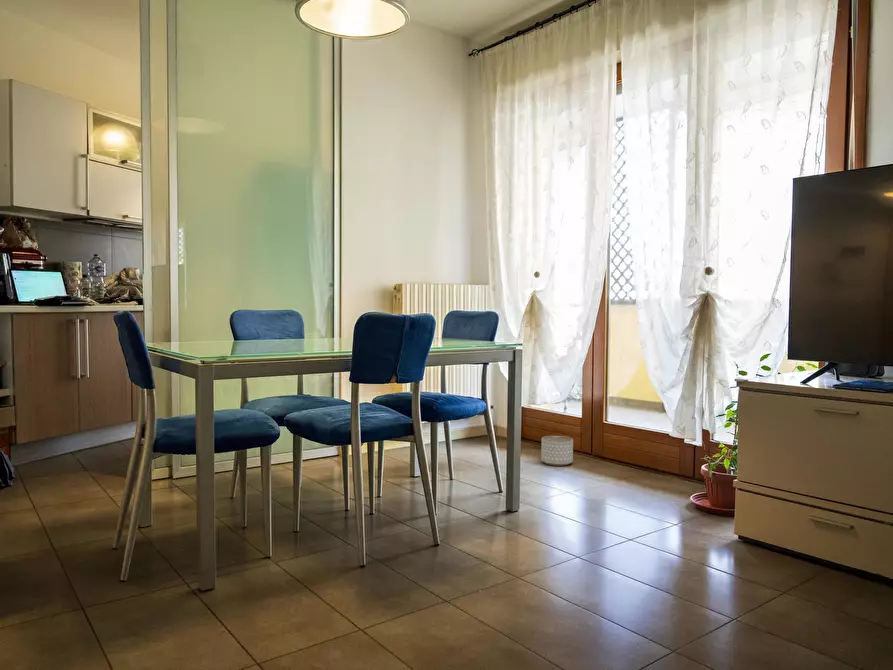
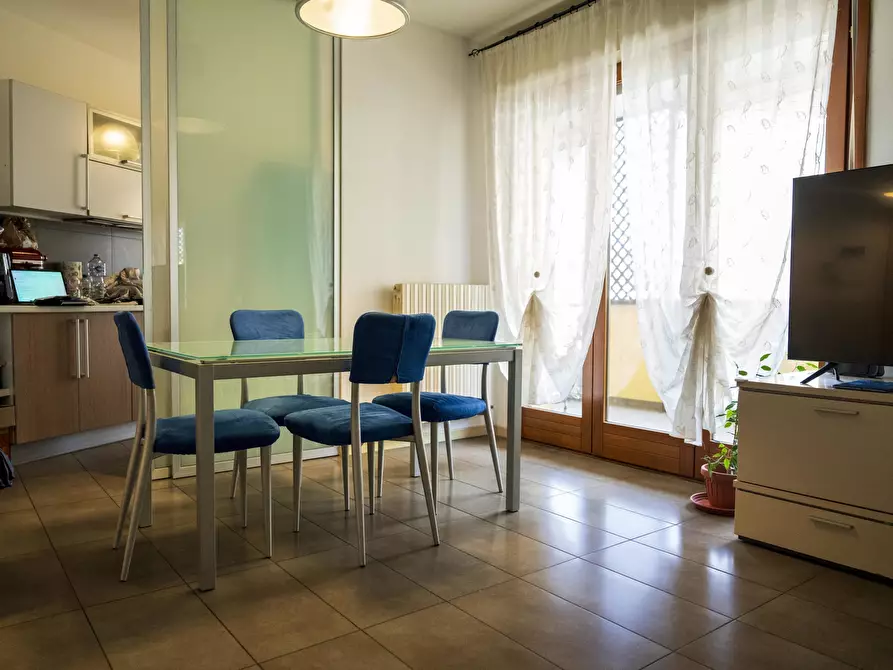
- planter (557, 450)
